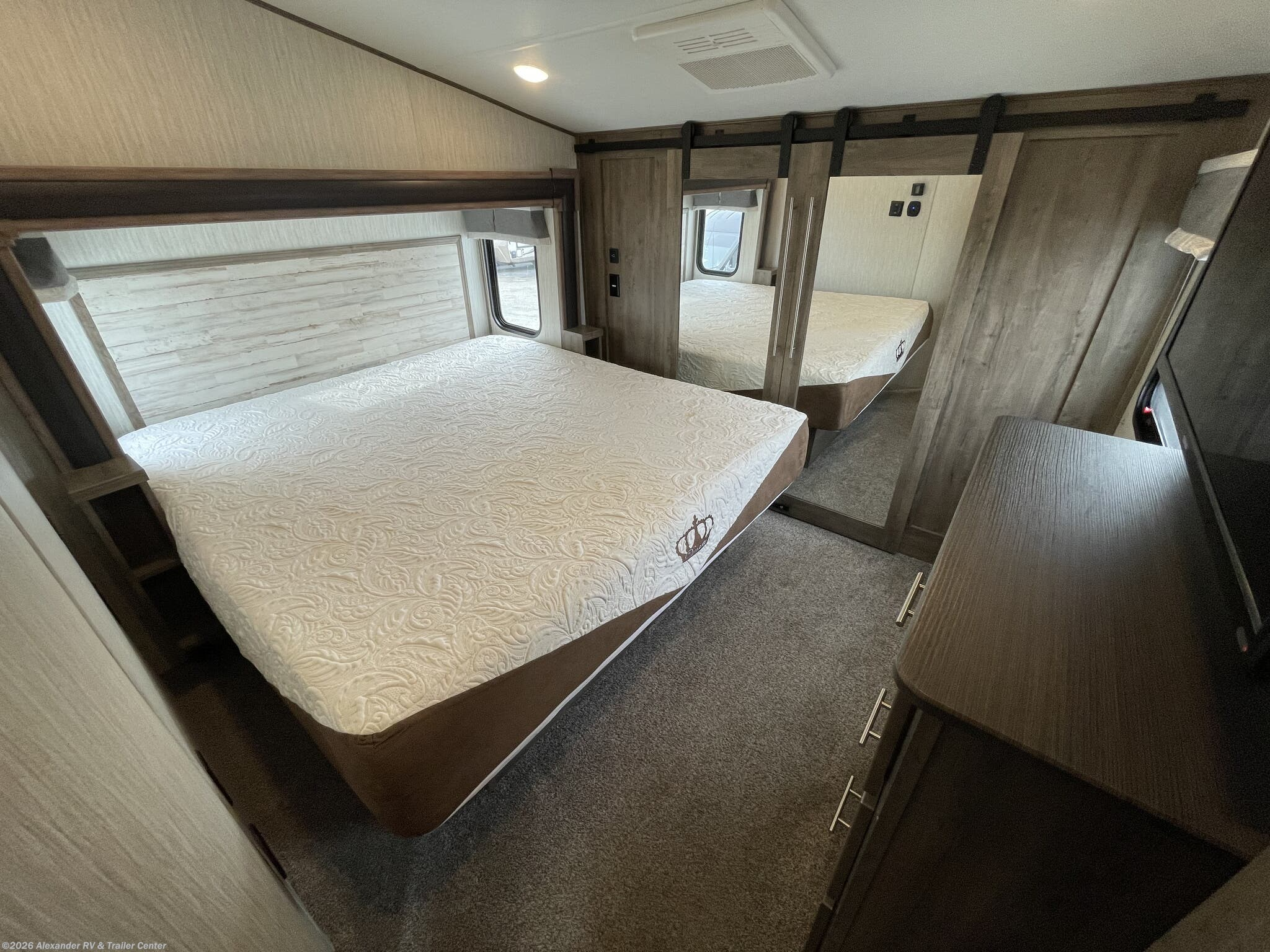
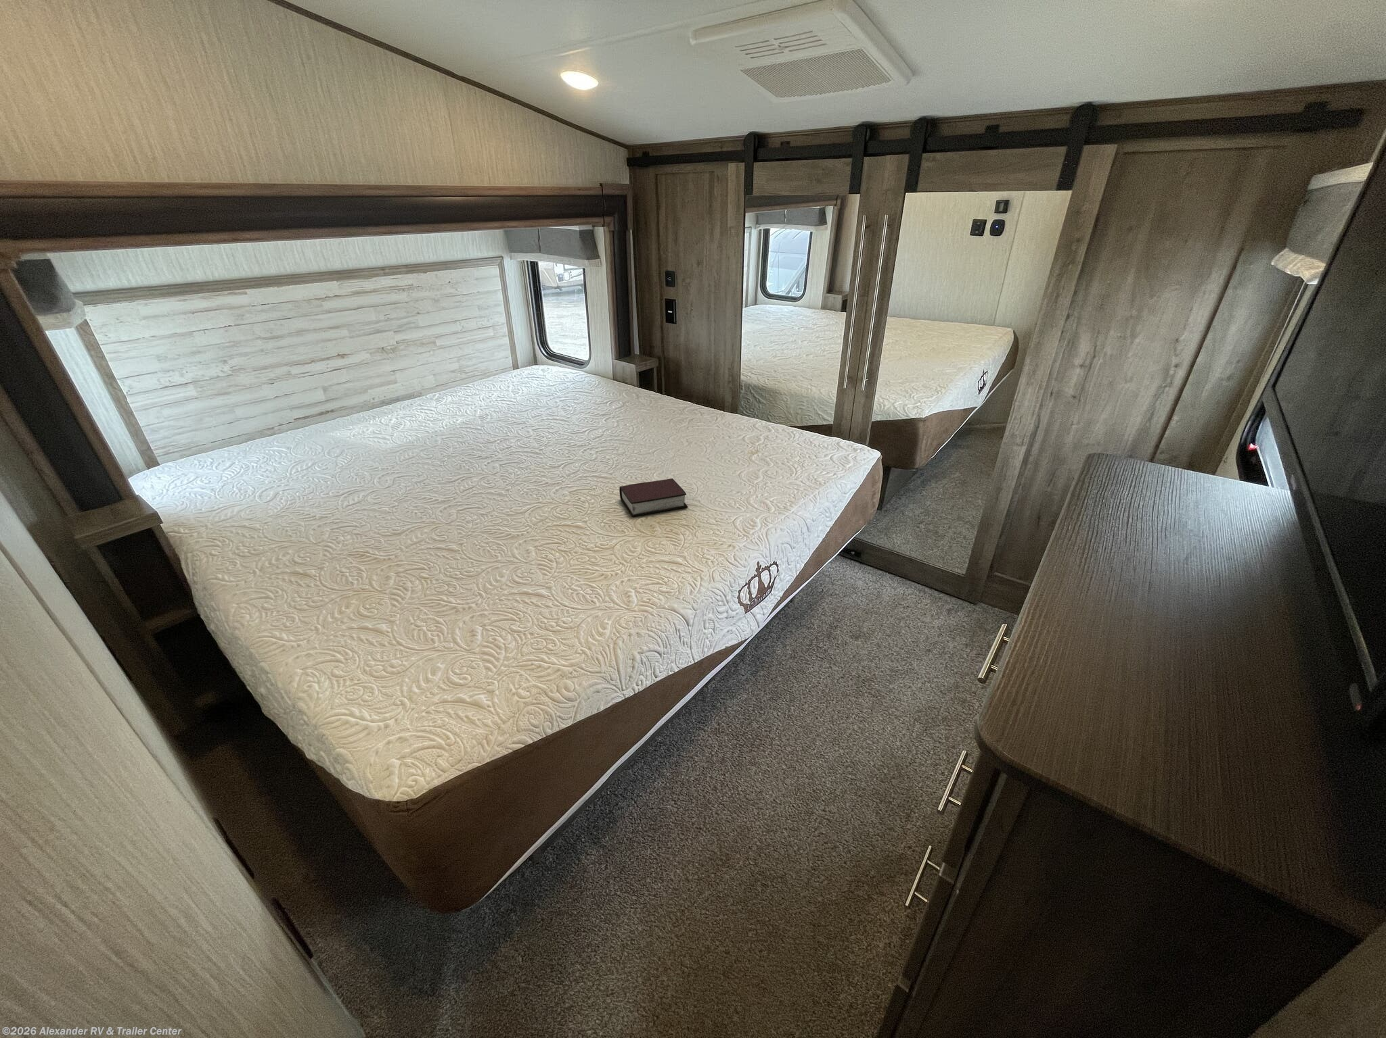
+ bible (653, 496)
